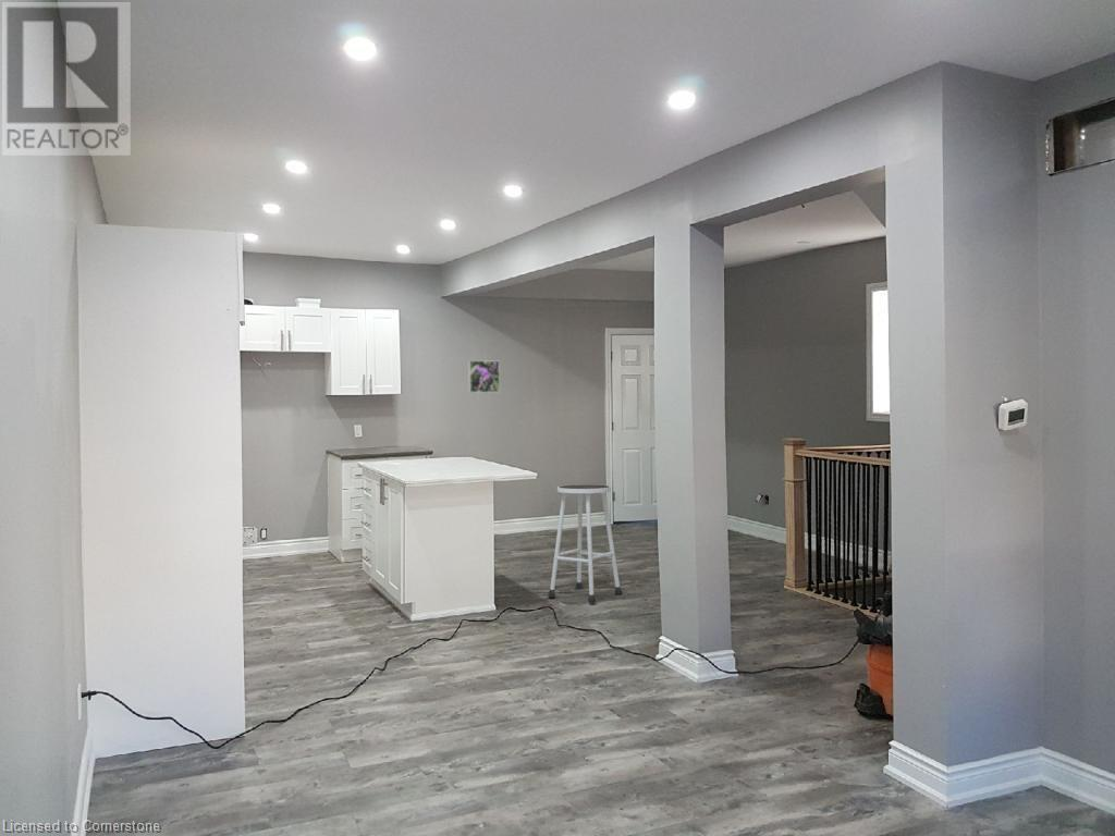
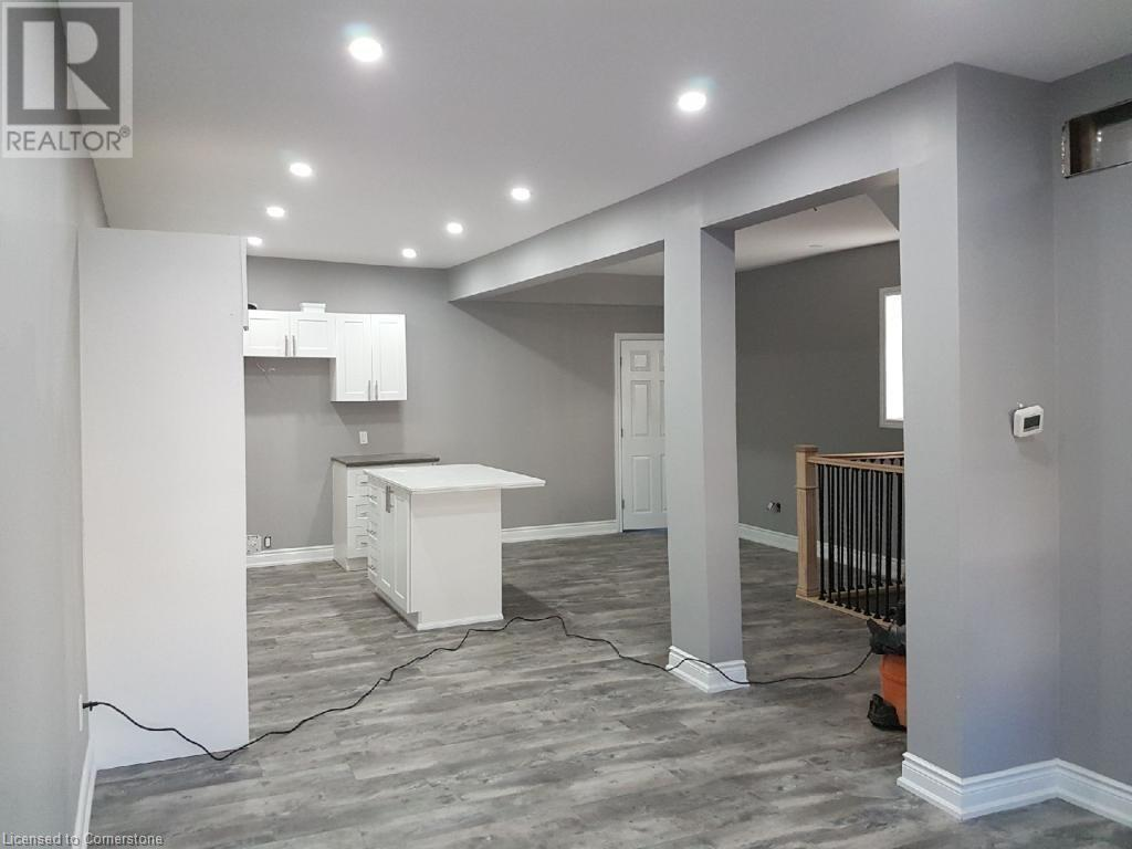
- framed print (483, 377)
- stool (587, 541)
